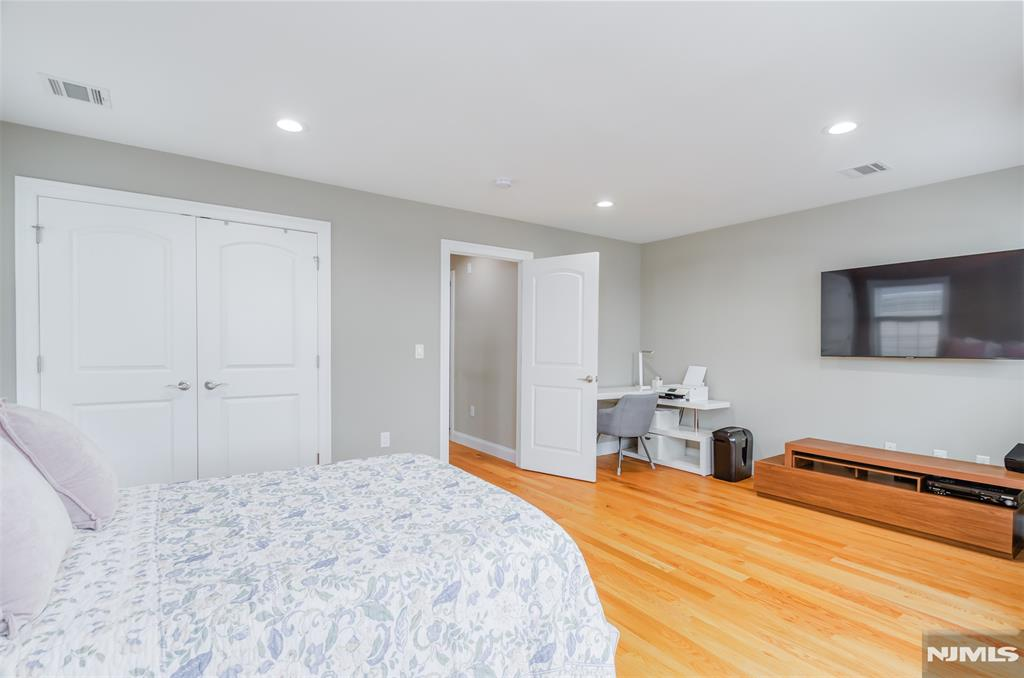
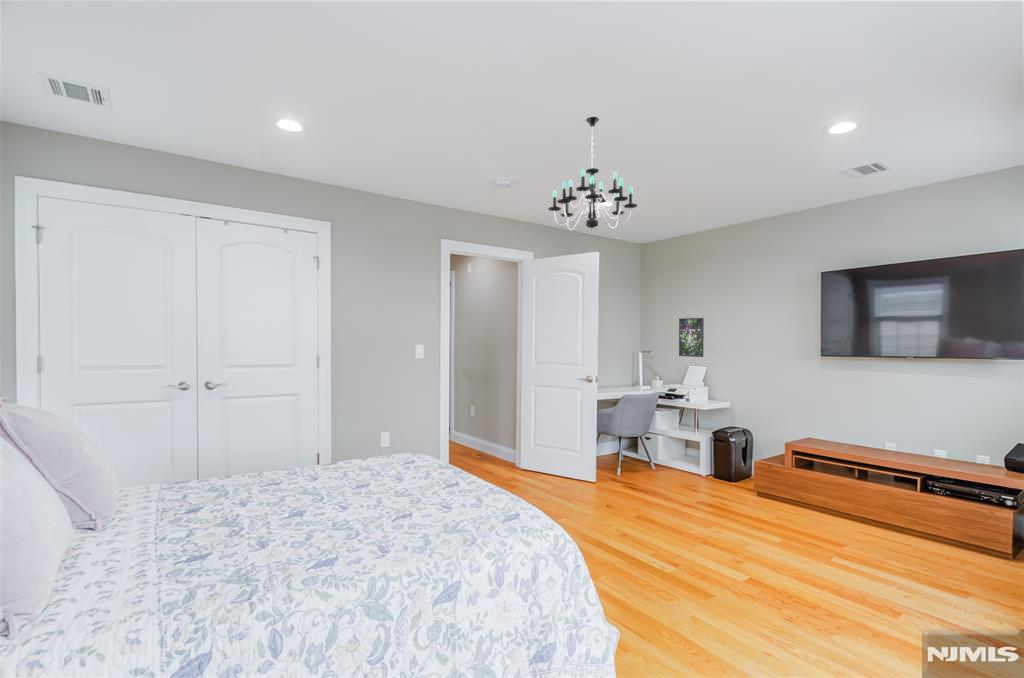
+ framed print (691, 337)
+ chandelier (592, 174)
